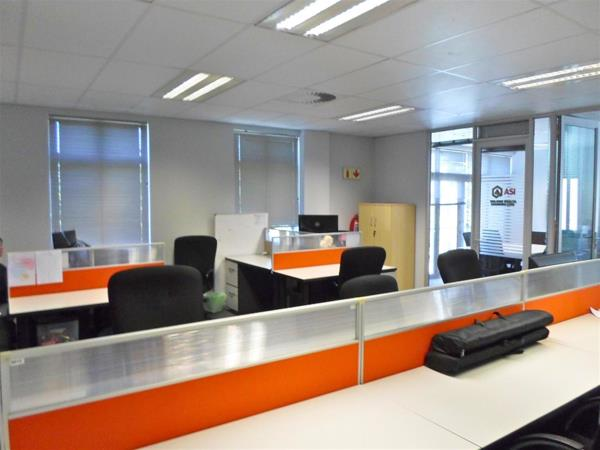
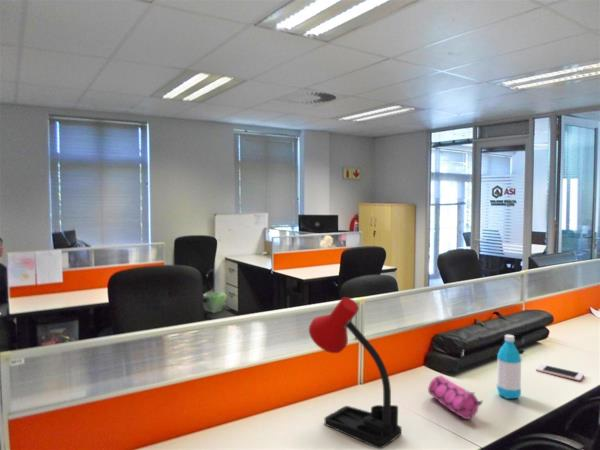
+ pencil case (452, 394)
+ cell phone (559, 372)
+ water bottle (509, 365)
+ desk lamp (341, 350)
